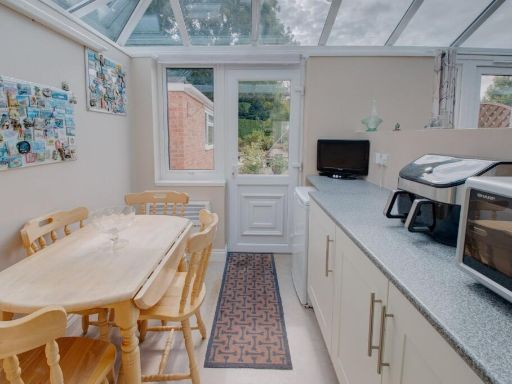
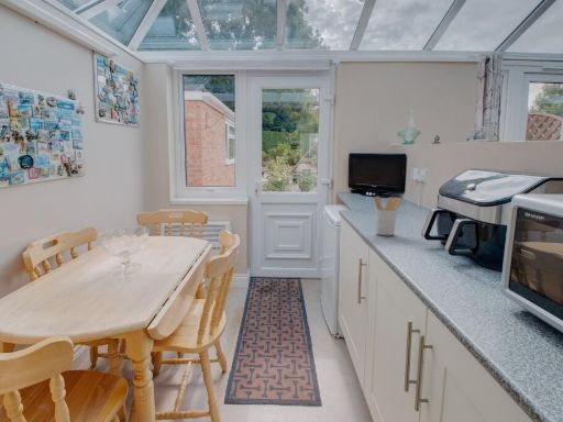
+ utensil holder (388, 214)
